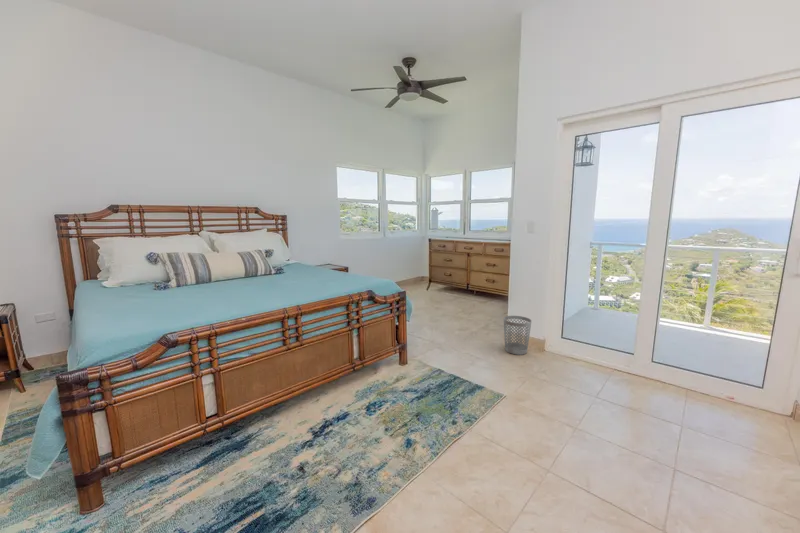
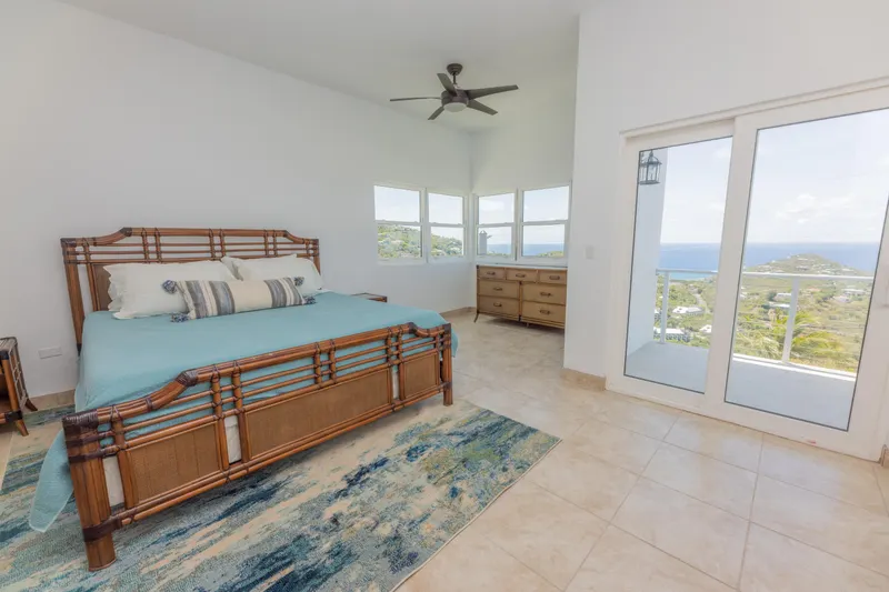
- wastebasket (516, 334)
